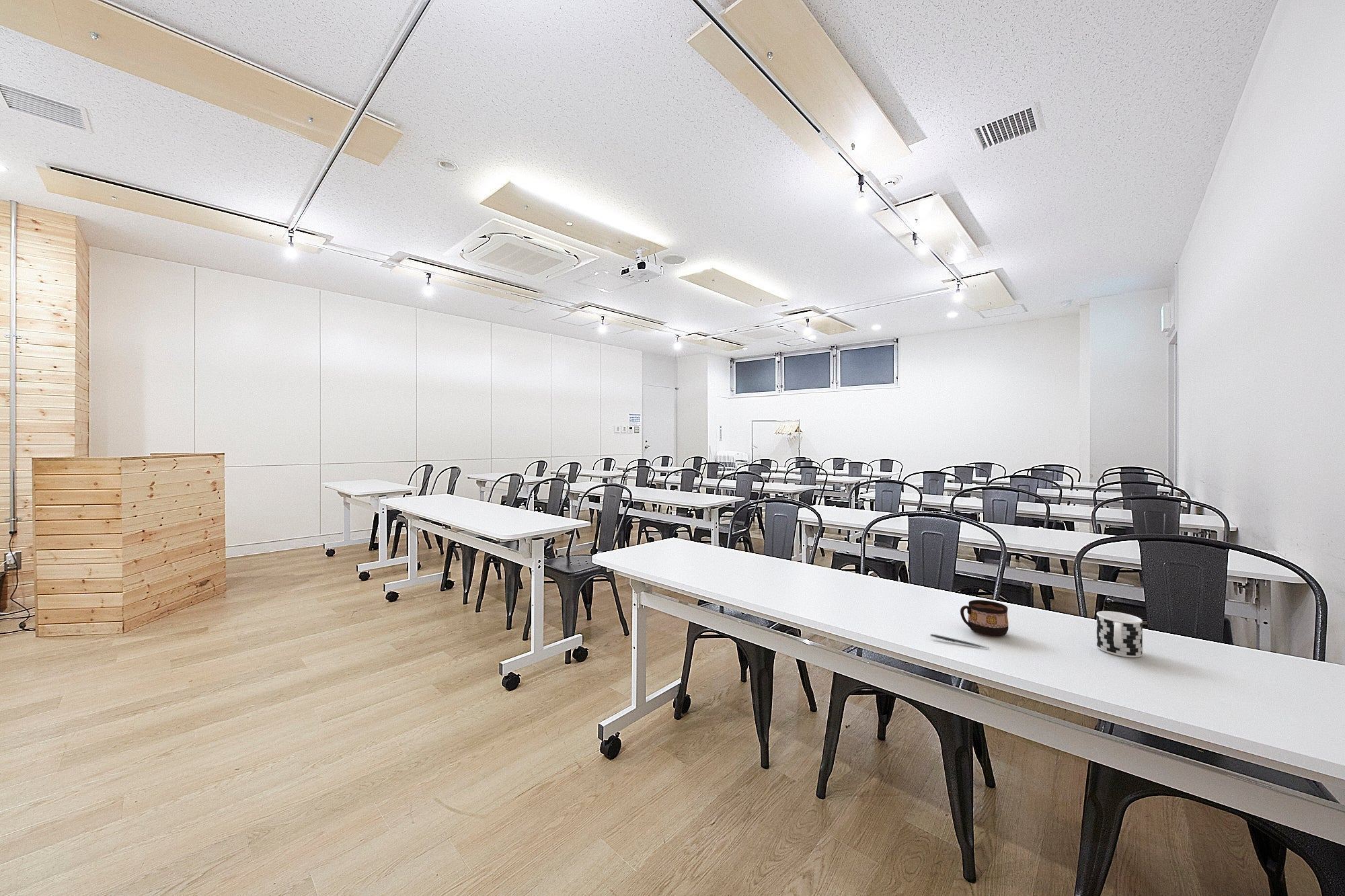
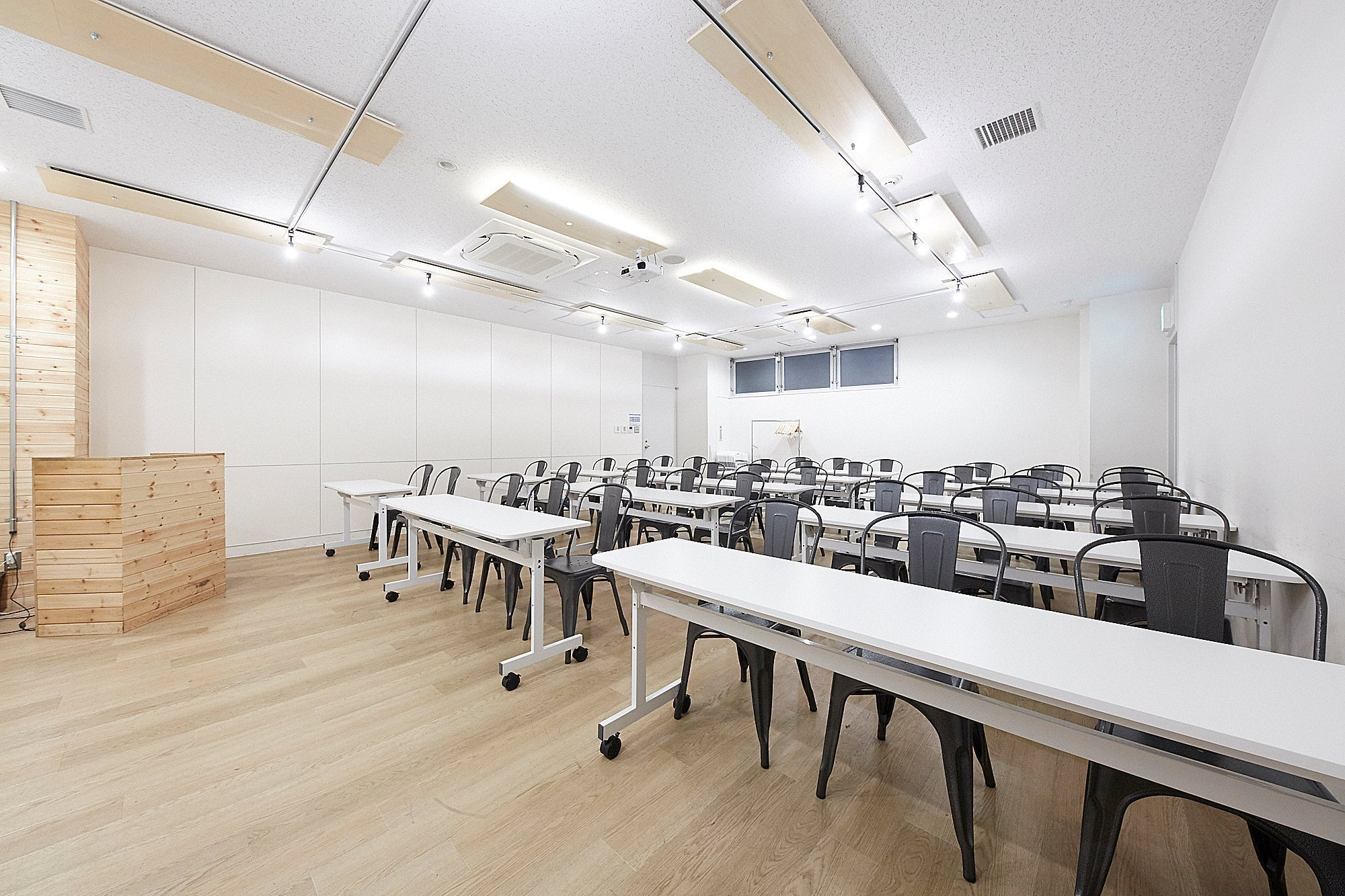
- cup (1118, 635)
- cup (985, 618)
- pen (959, 641)
